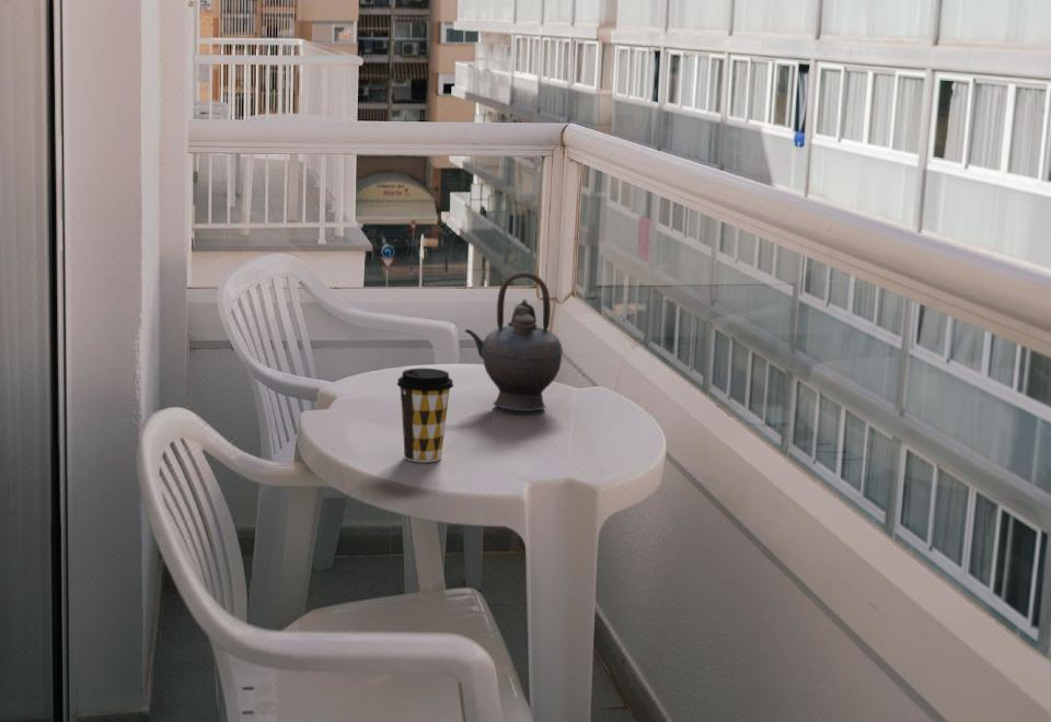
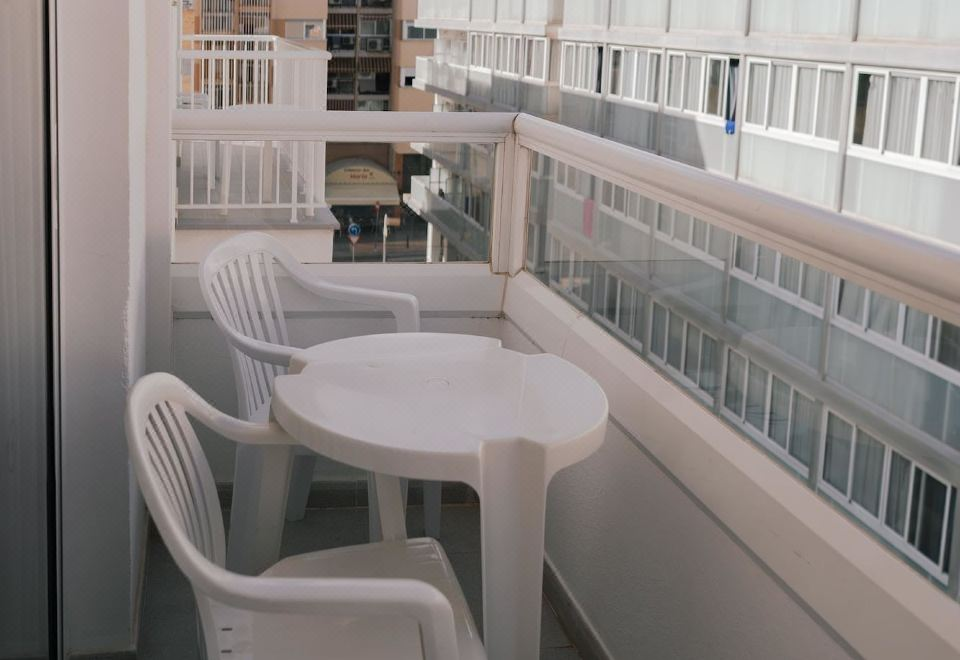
- teapot (513, 339)
- coffee cup (424, 415)
